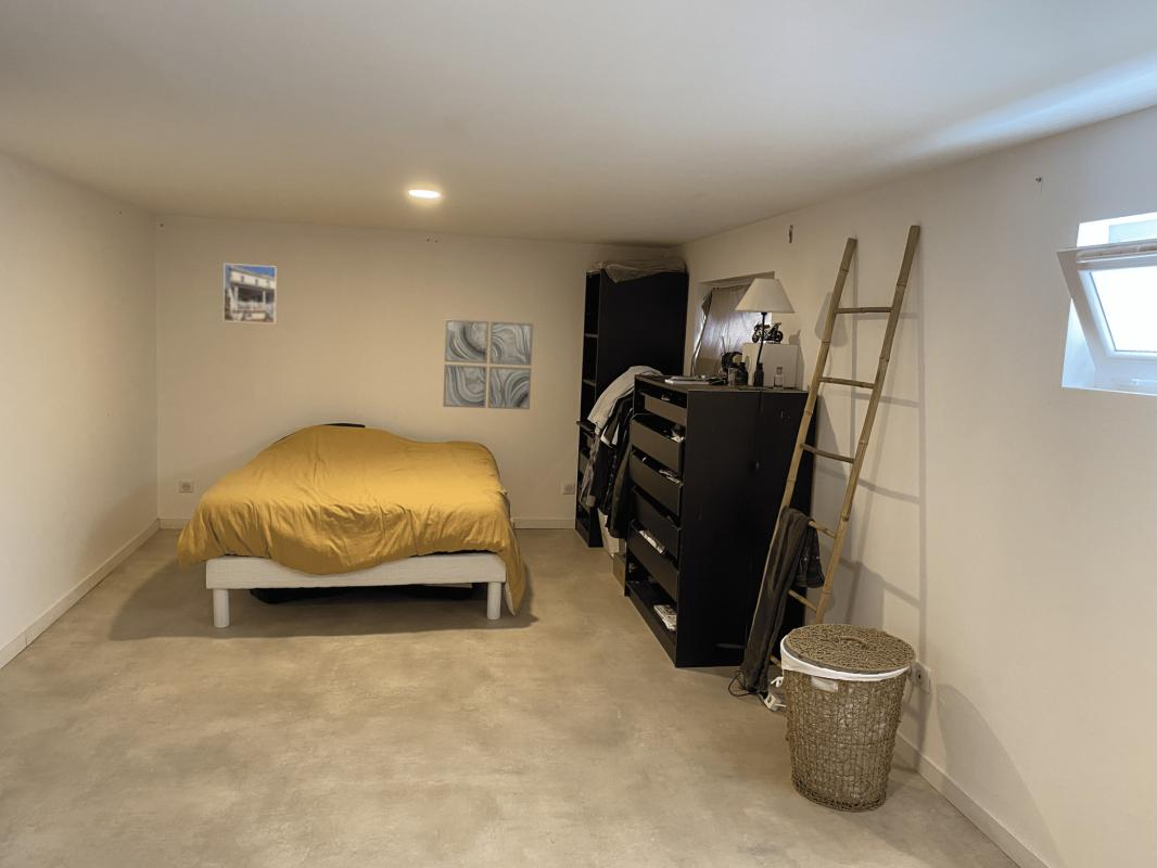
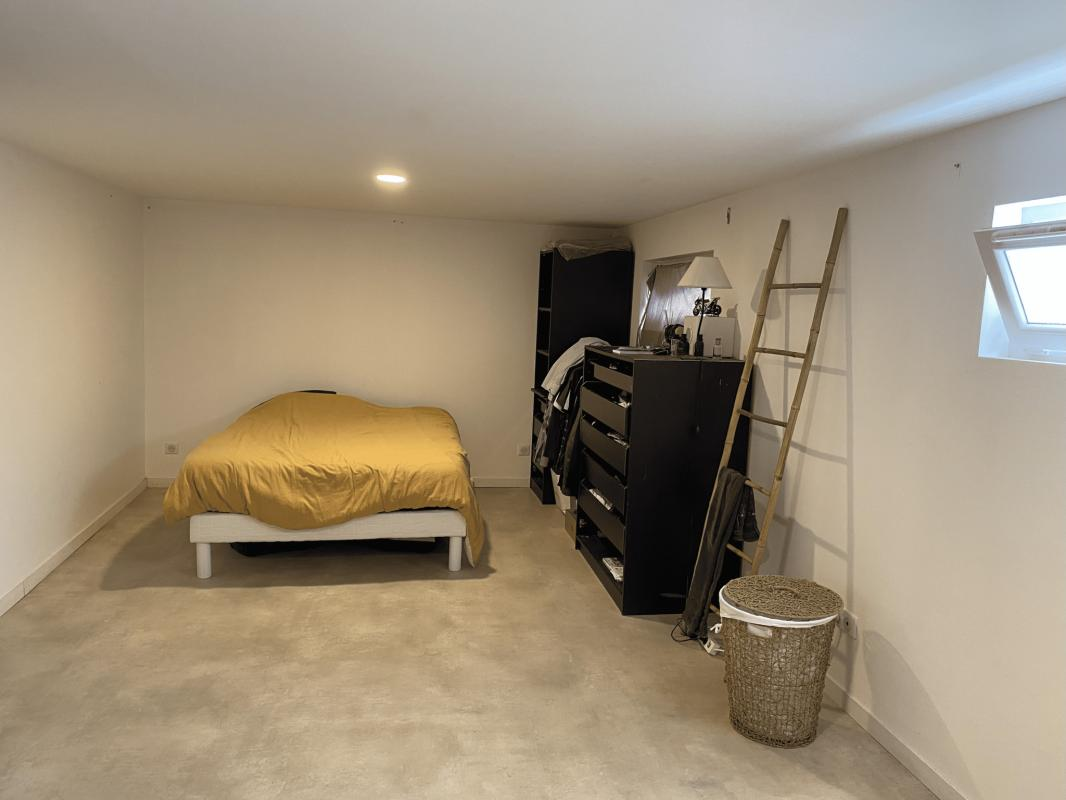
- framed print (250, 293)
- wall art (486, 366)
